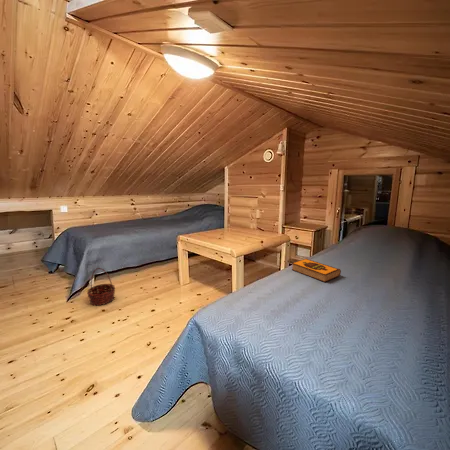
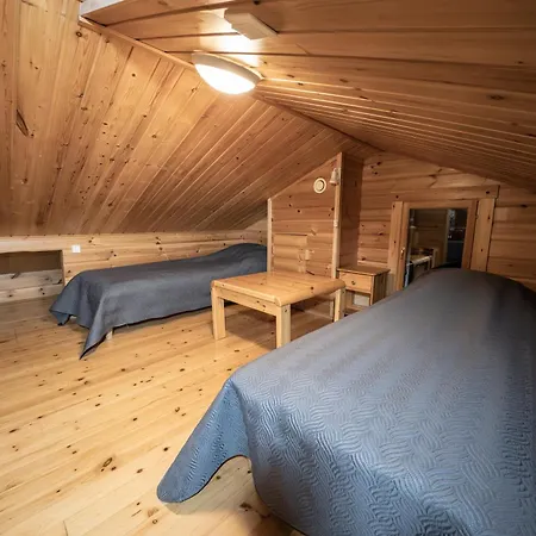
- basket (100, 284)
- hardback book (315, 269)
